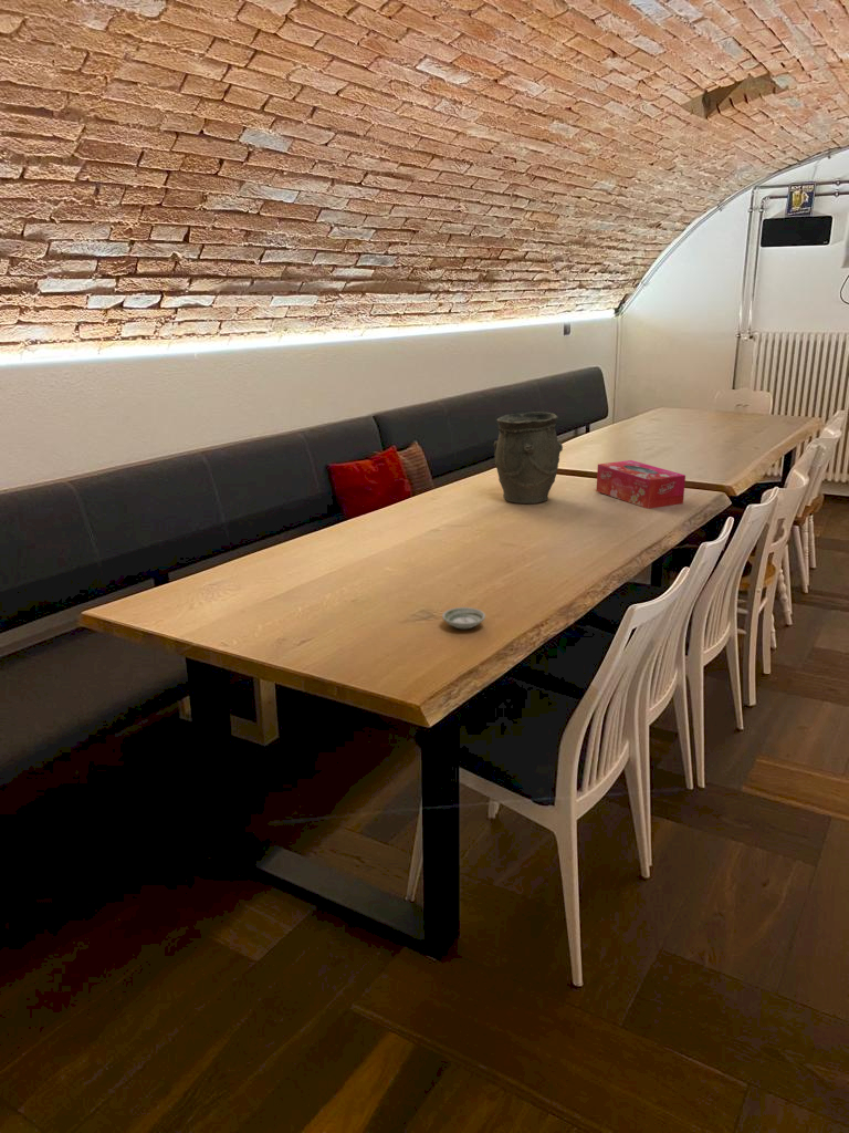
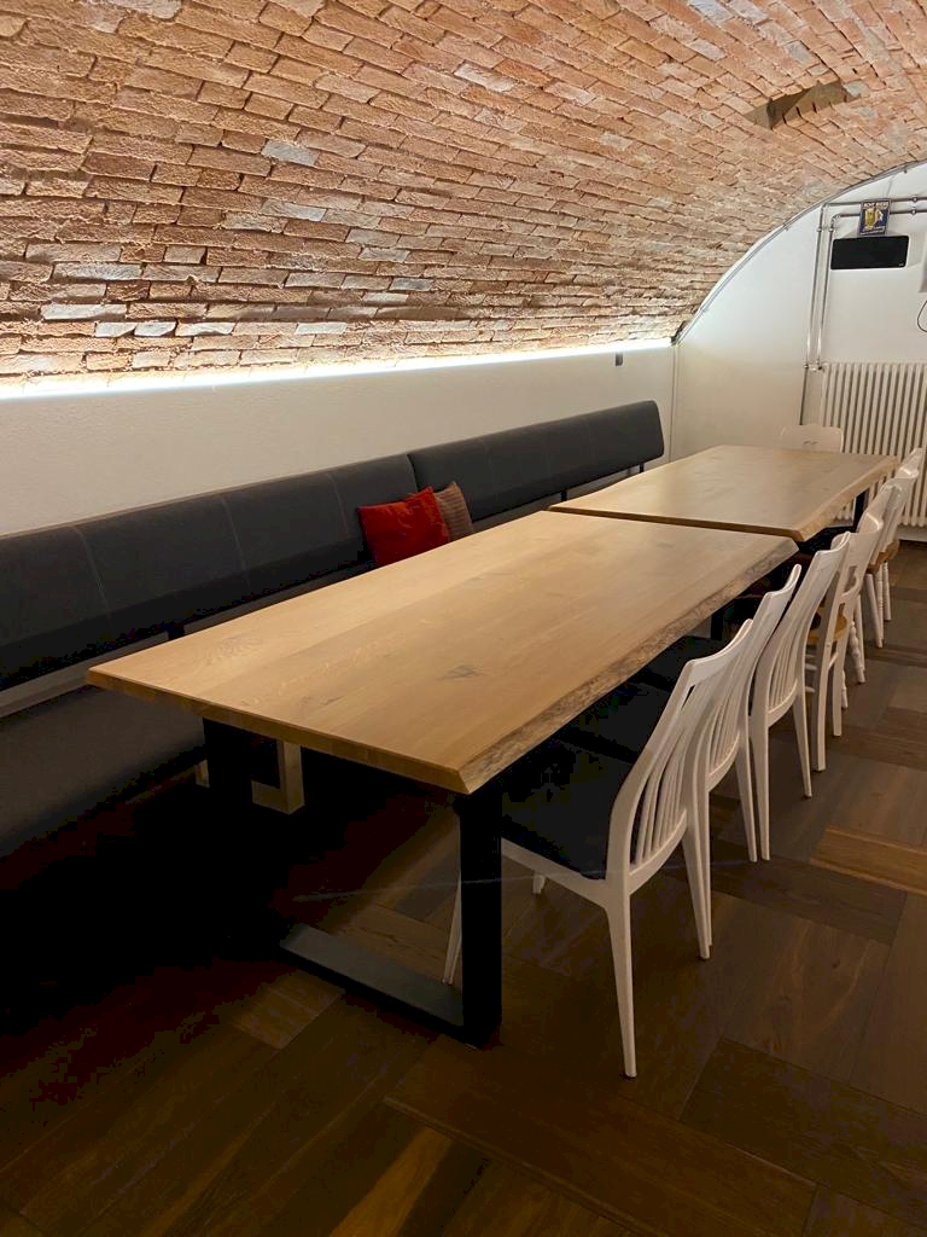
- saucer (463, 620)
- tissue box (639, 482)
- vase (527, 457)
